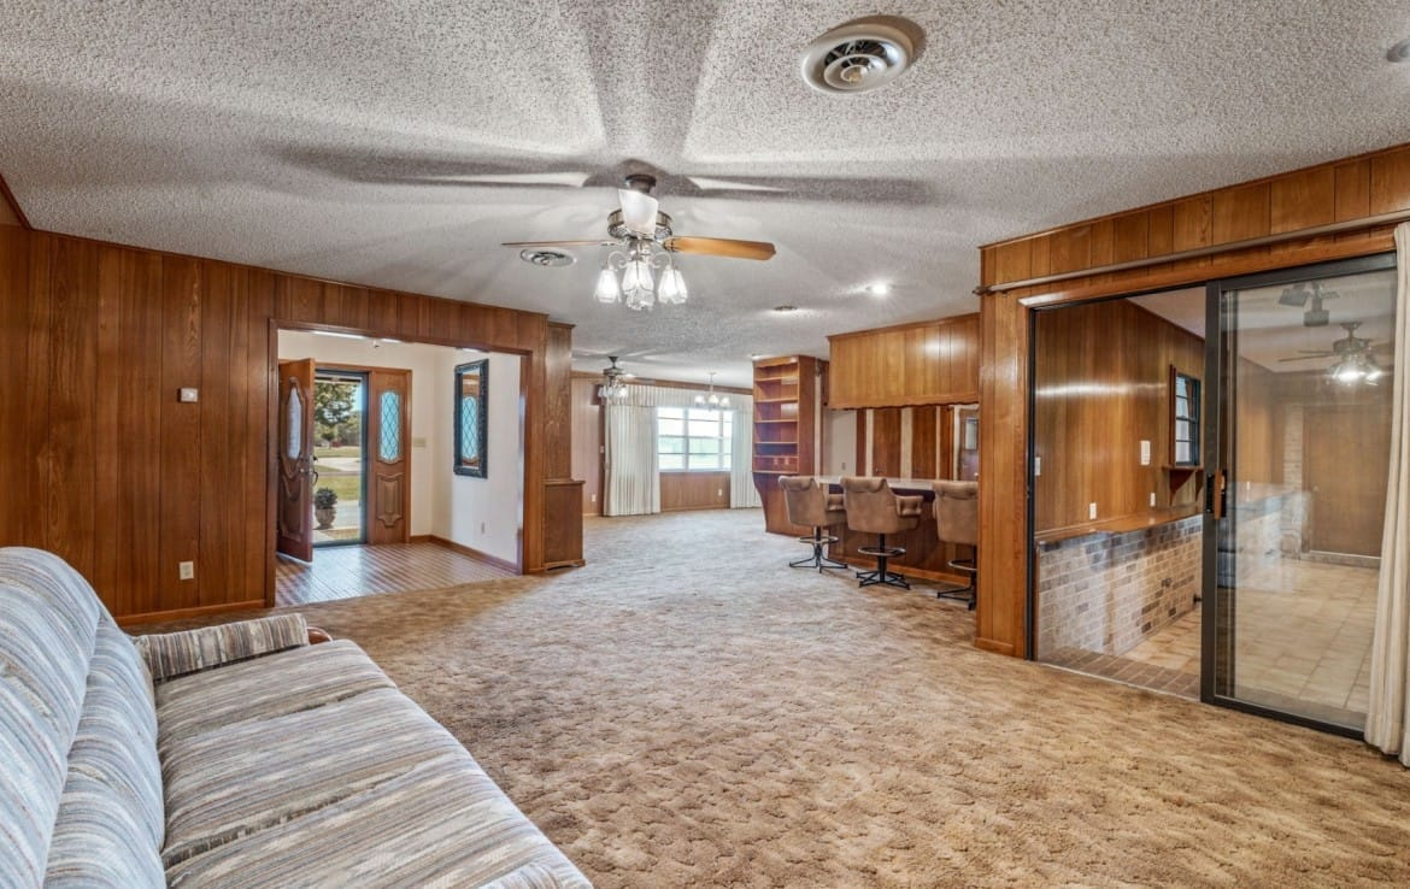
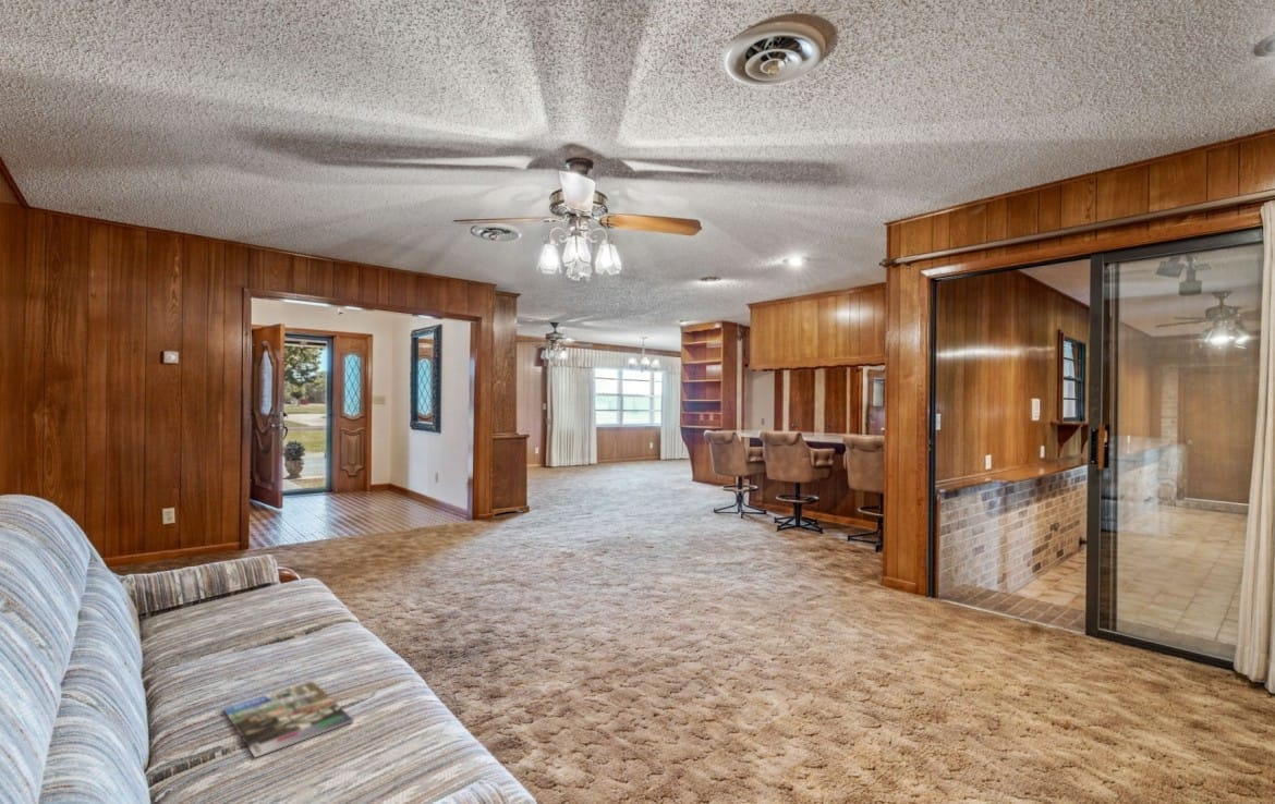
+ magazine (287, 714)
